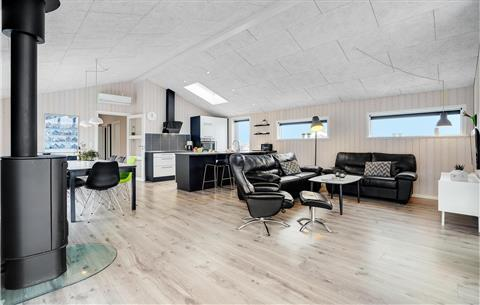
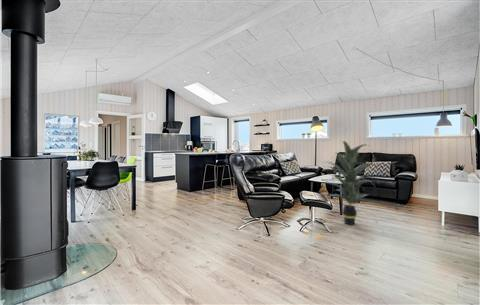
+ indoor plant (349, 181)
